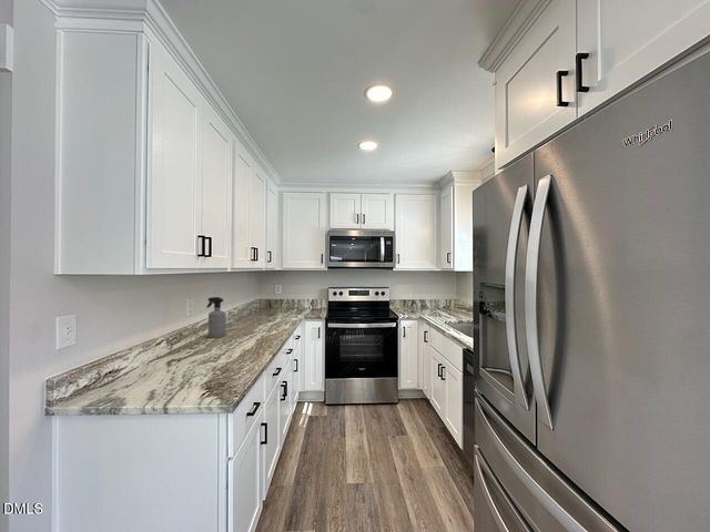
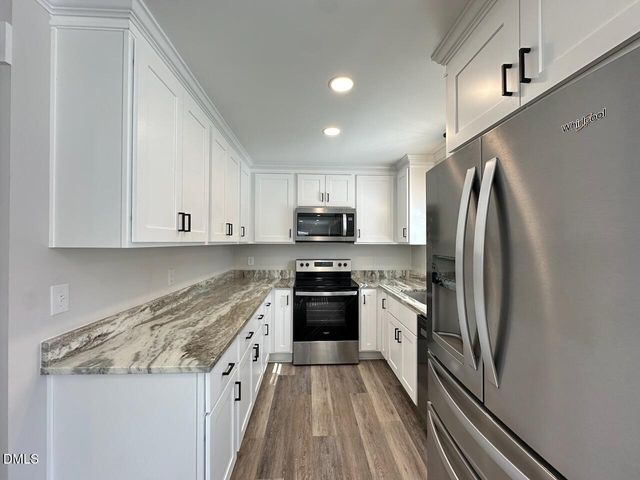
- spray bottle (215, 316)
